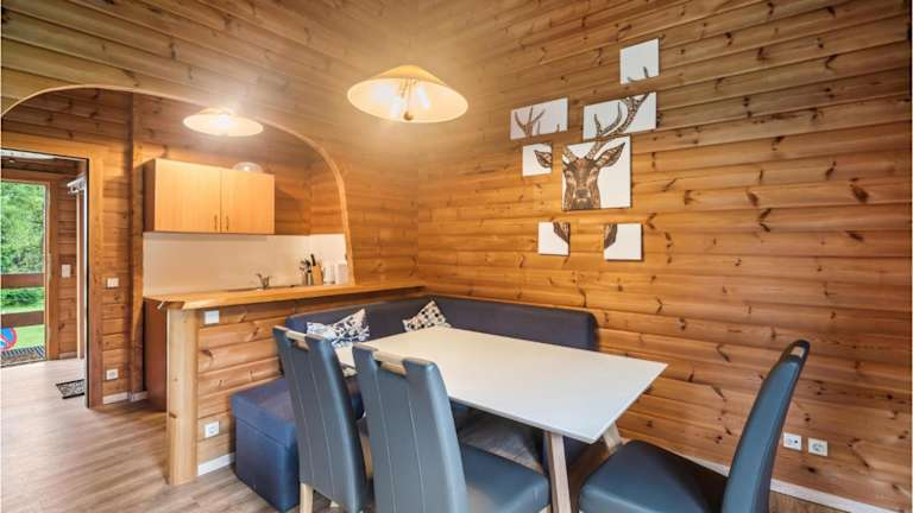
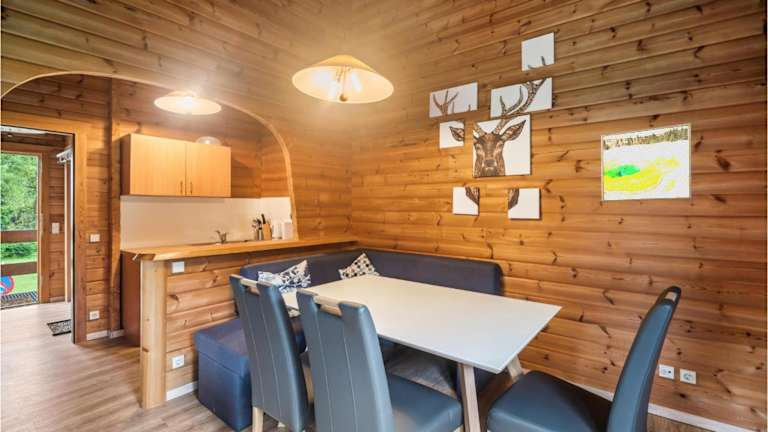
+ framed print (643, 164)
